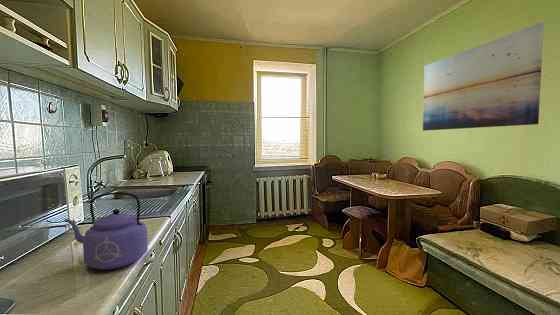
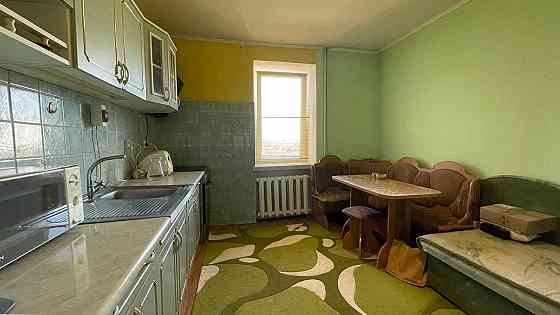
- wall art (469, 89)
- kettle (106, 226)
